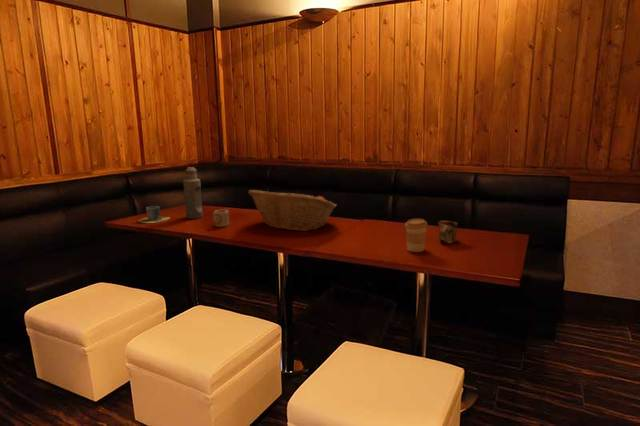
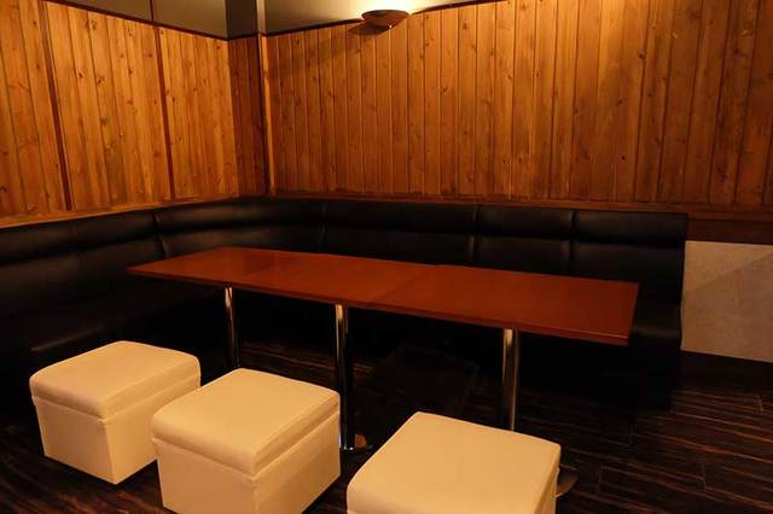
- mug (445, 232)
- cup (220, 218)
- coffee cup (415, 234)
- cup (153, 213)
- fruit basket (291, 206)
- bottle (192, 192)
